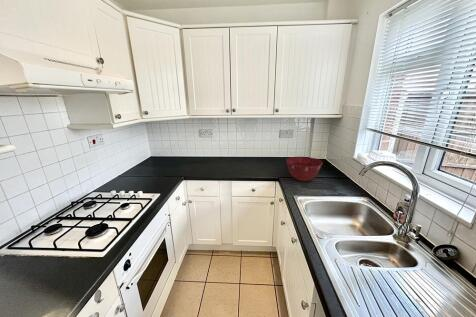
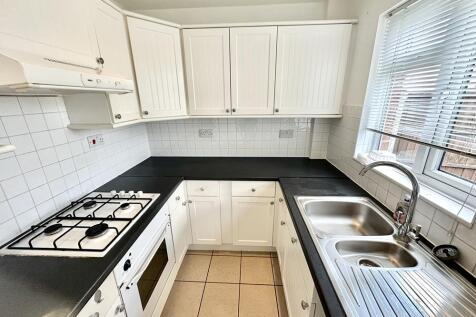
- mixing bowl (303, 169)
